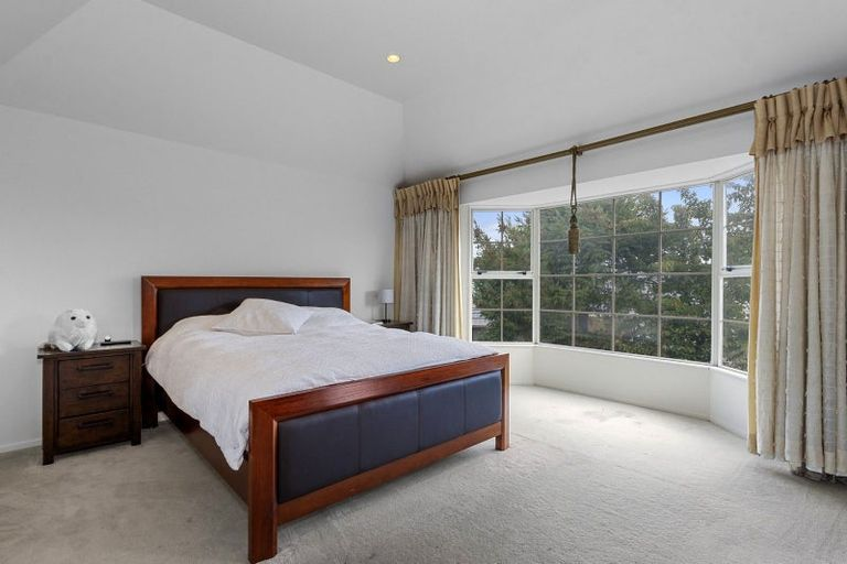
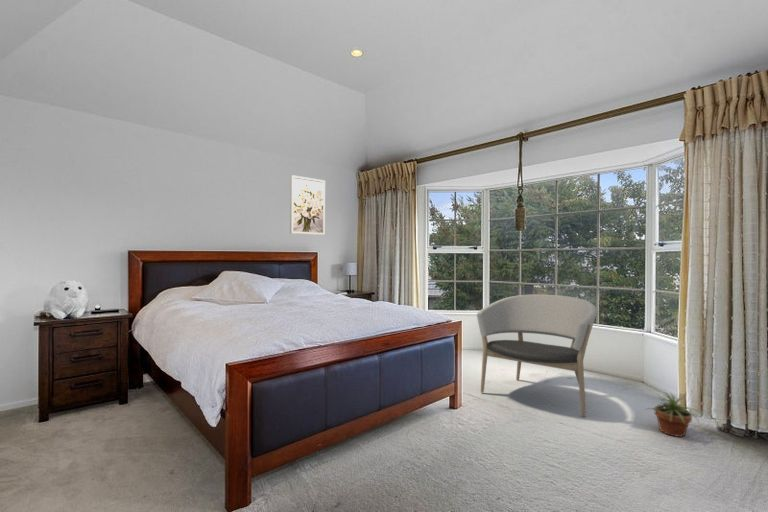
+ potted plant (673, 413)
+ wall art (308, 206)
+ armchair (539, 346)
